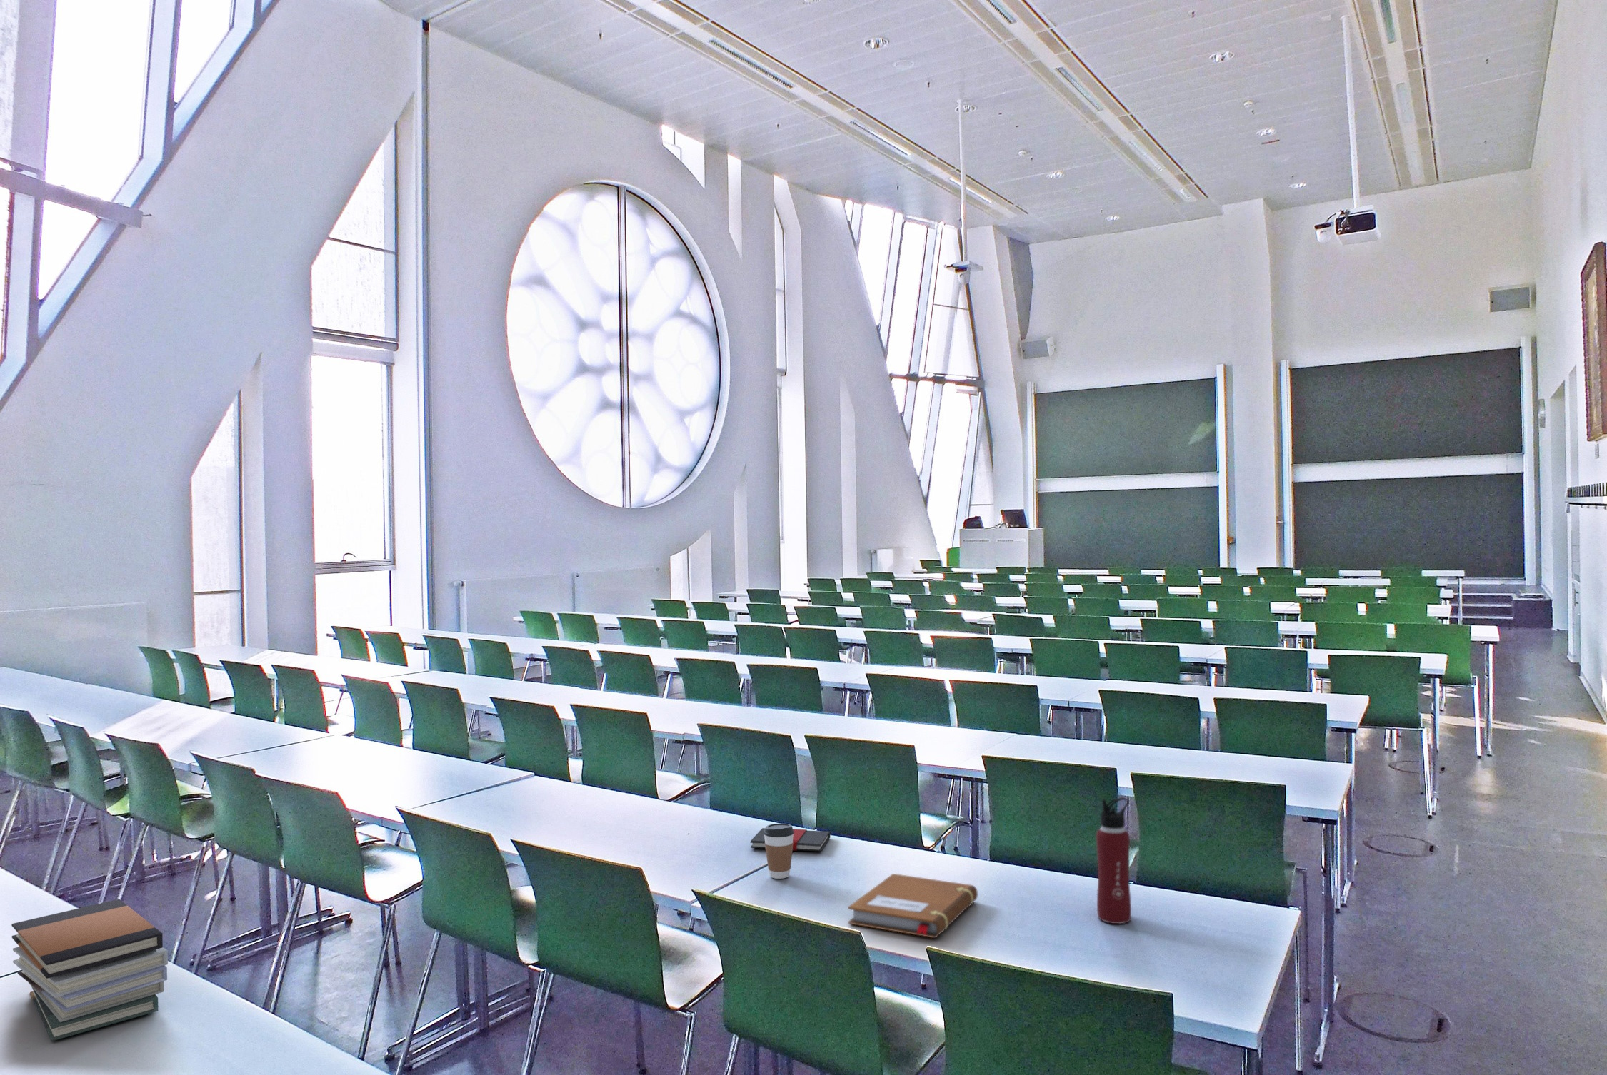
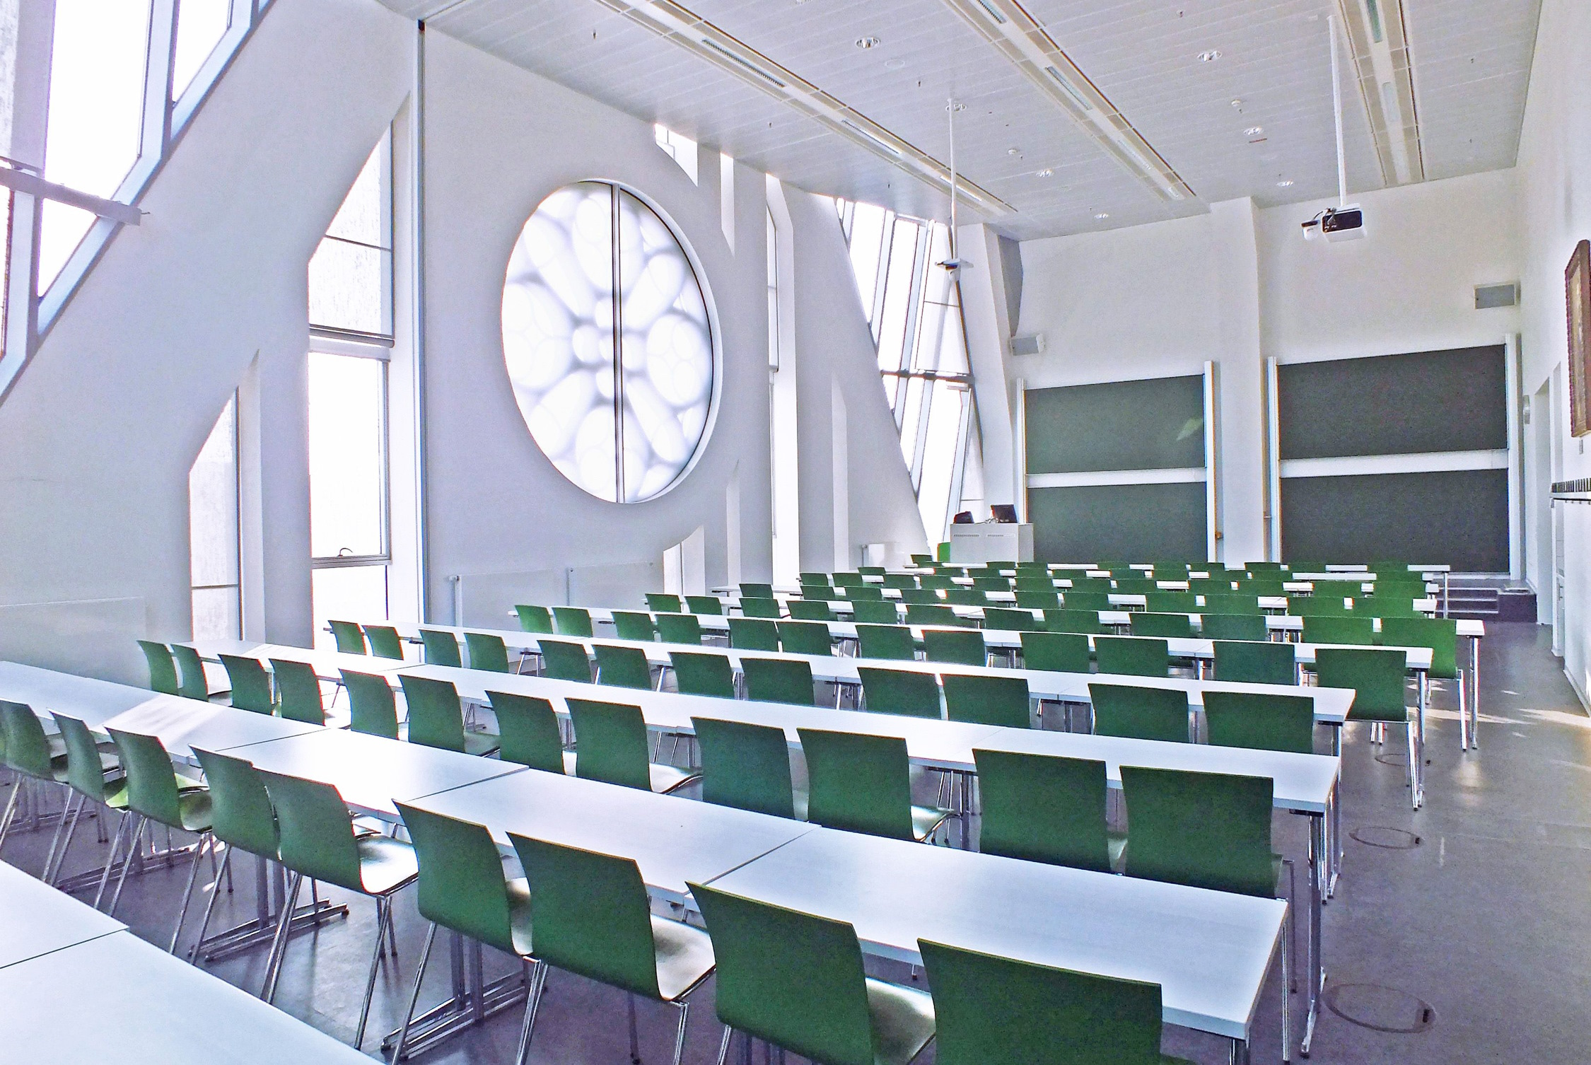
- book (793, 837)
- notebook (913, 905)
- book stack (89, 966)
- coffee cup (779, 851)
- water bottle (1113, 858)
